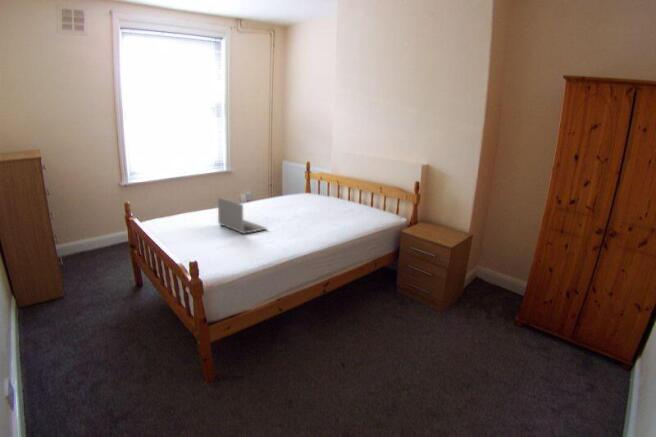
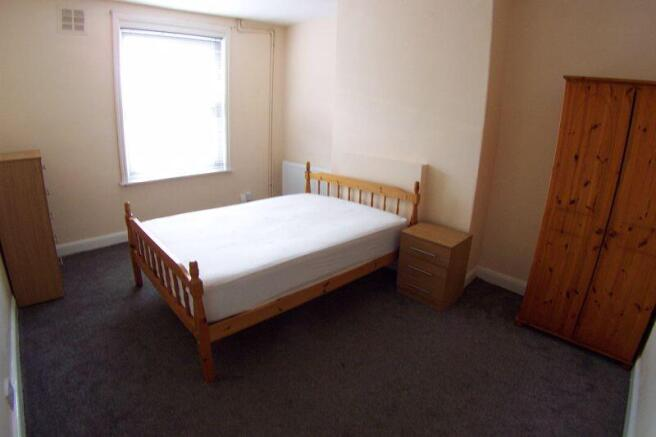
- laptop (242, 213)
